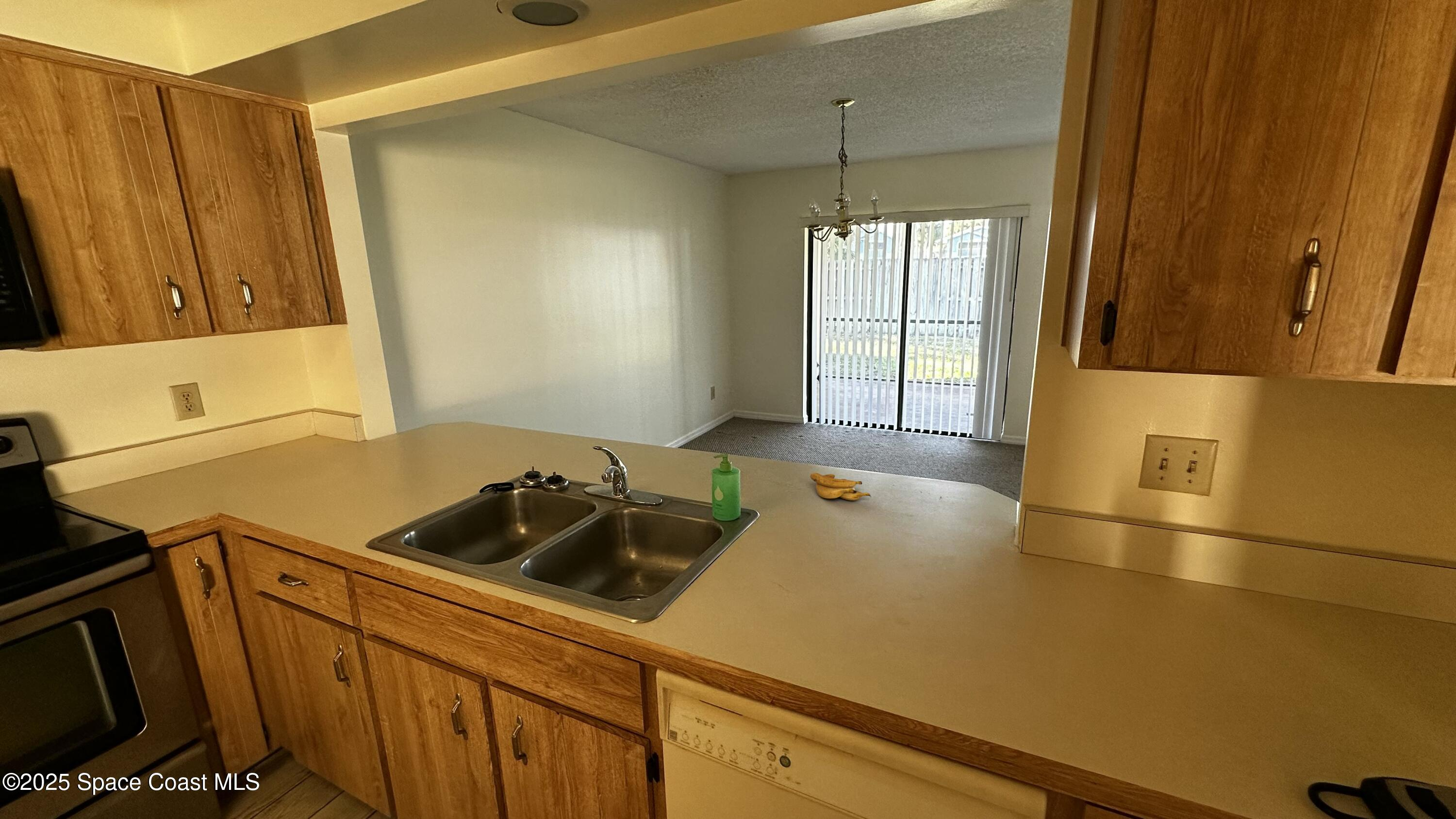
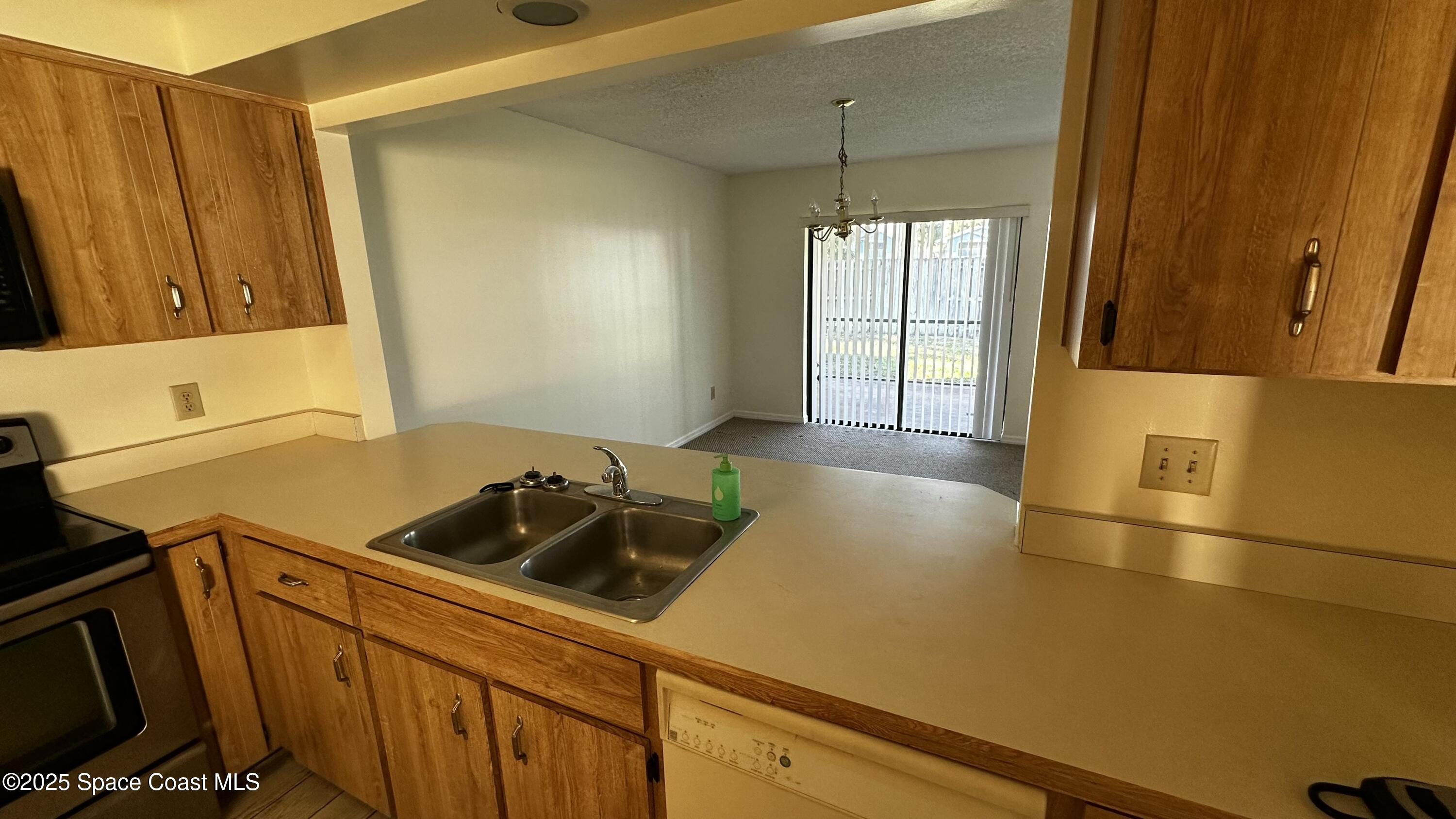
- banana (841, 484)
